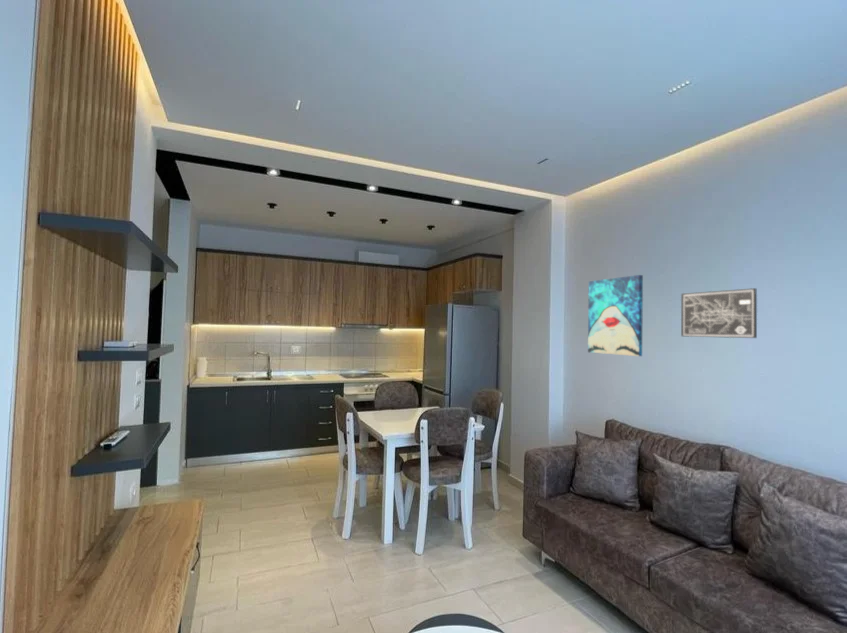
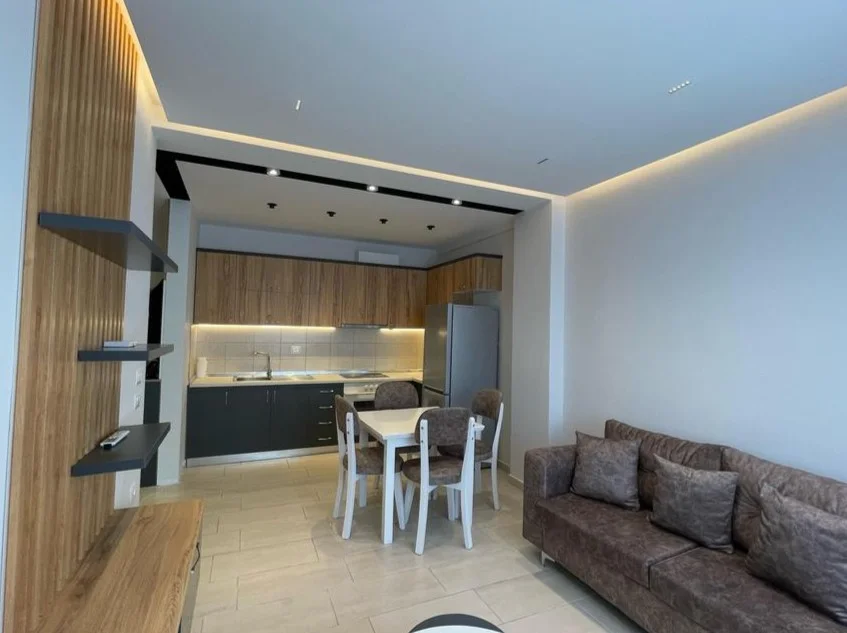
- wall art (716, 314)
- wall art (613, 316)
